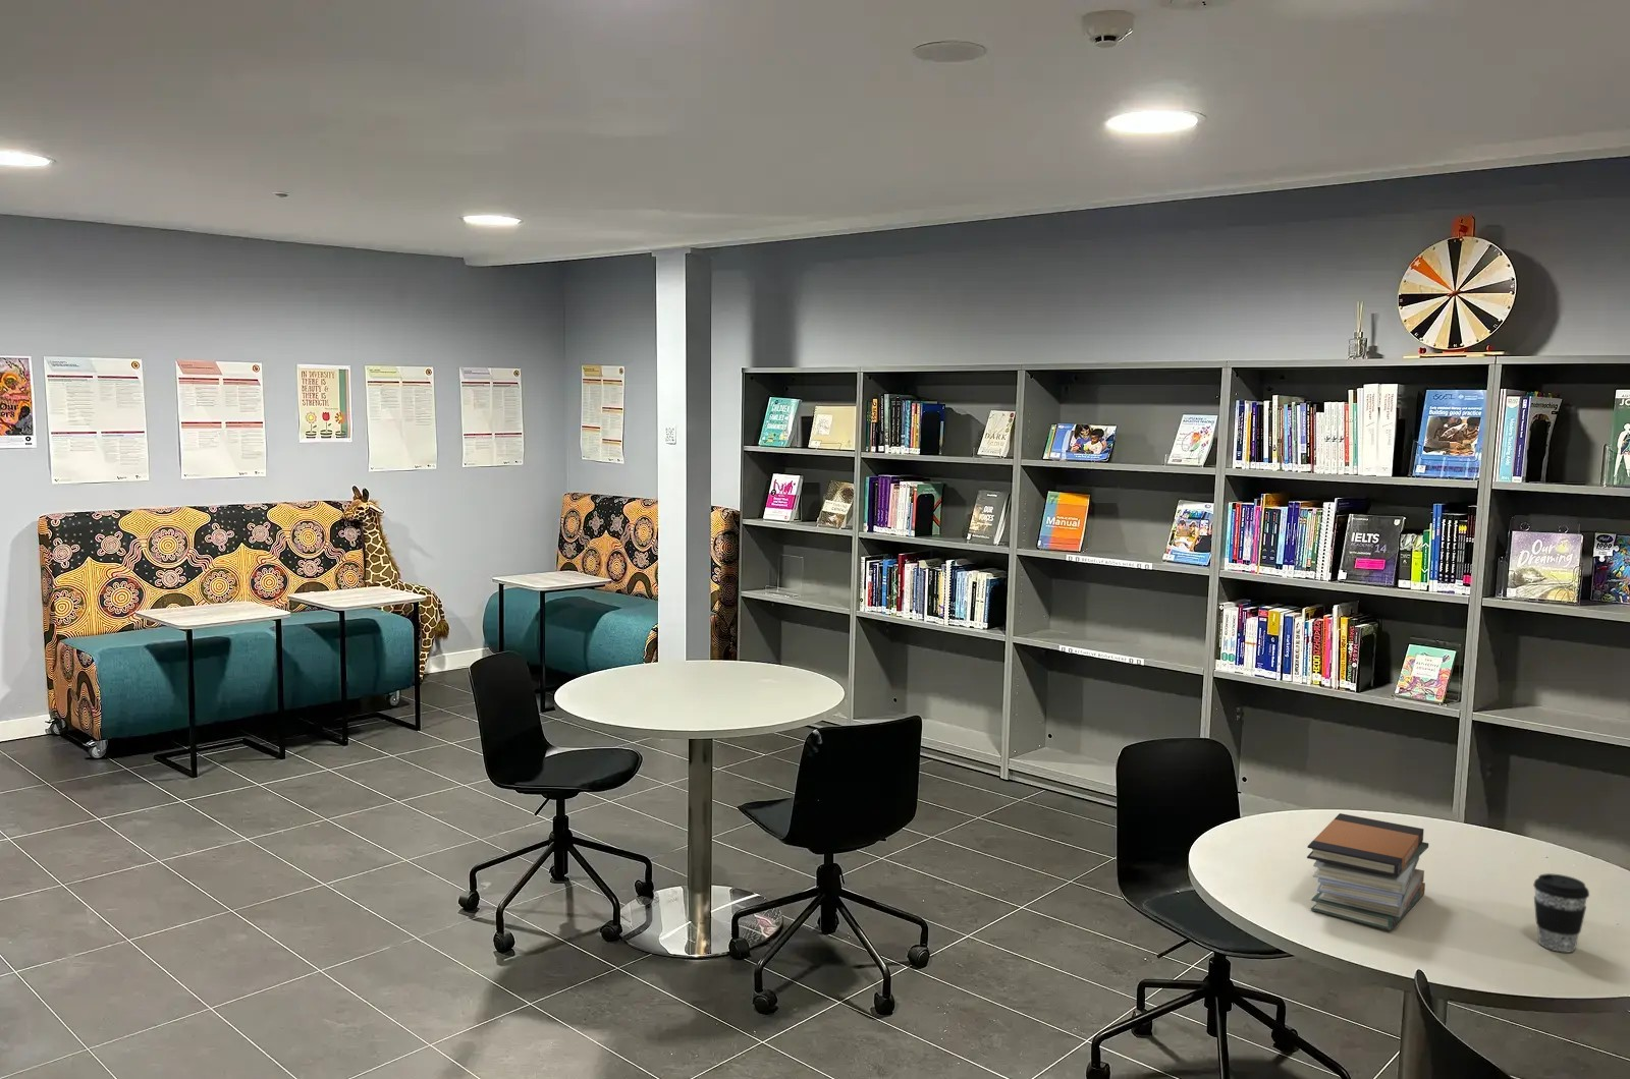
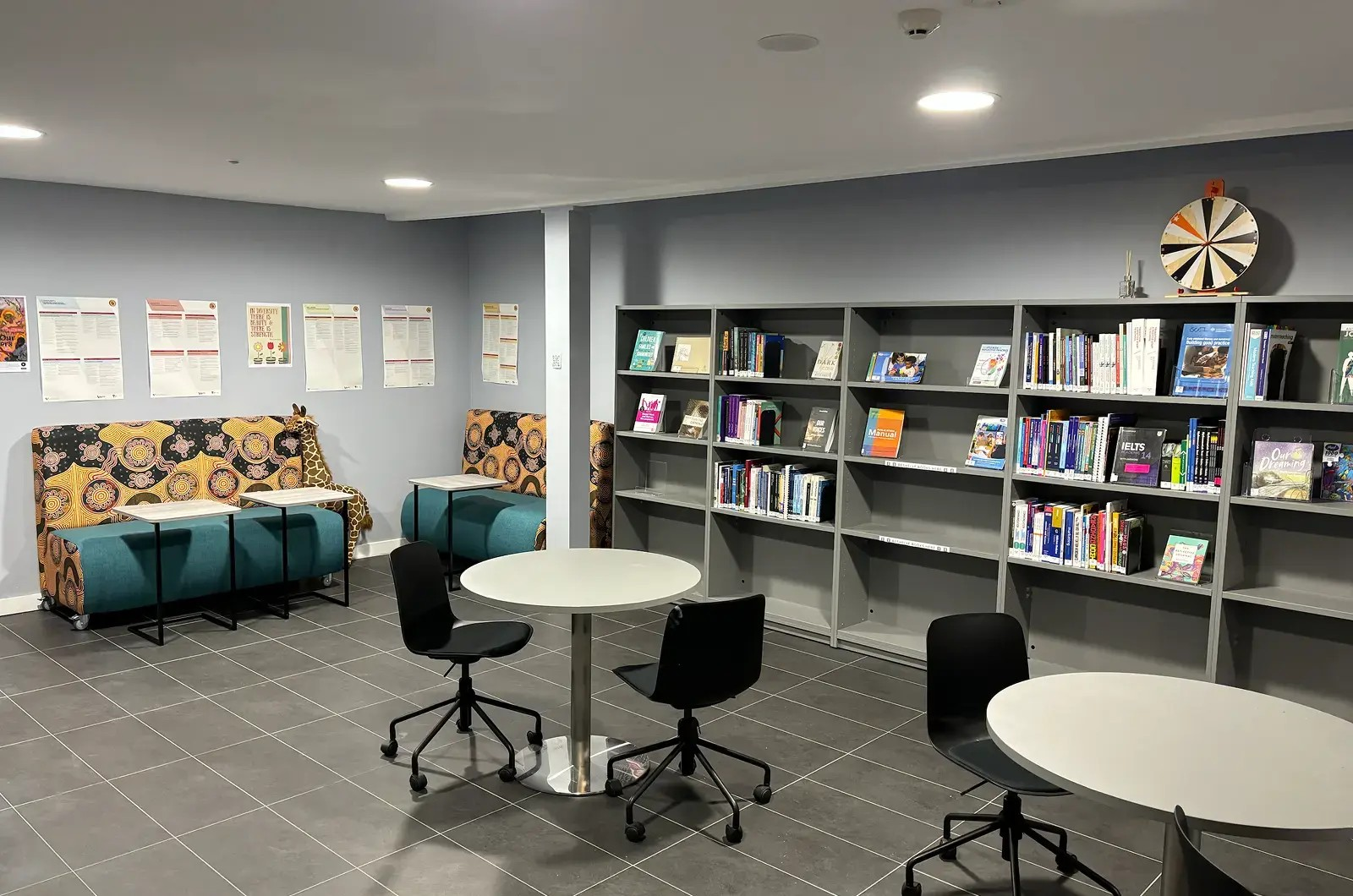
- coffee cup (1559, 913)
- book stack (1367, 869)
